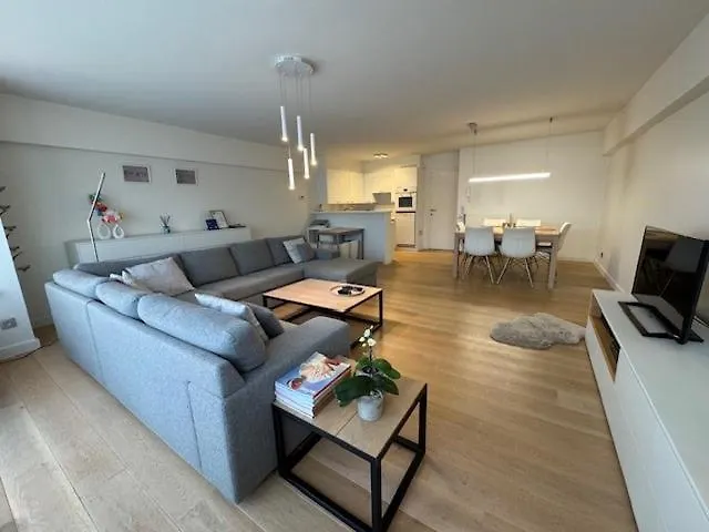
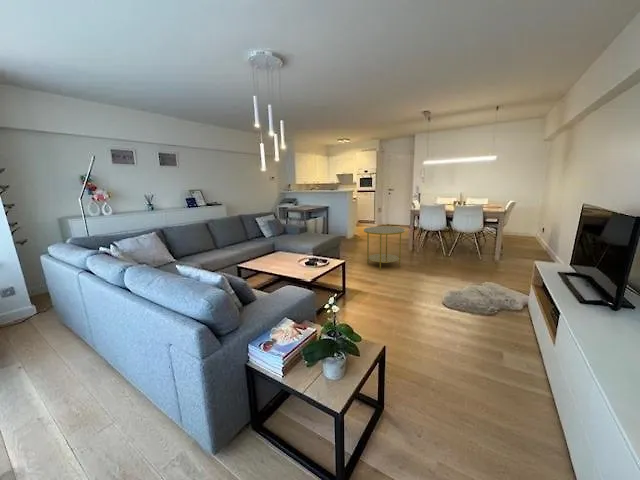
+ side table (386, 247)
